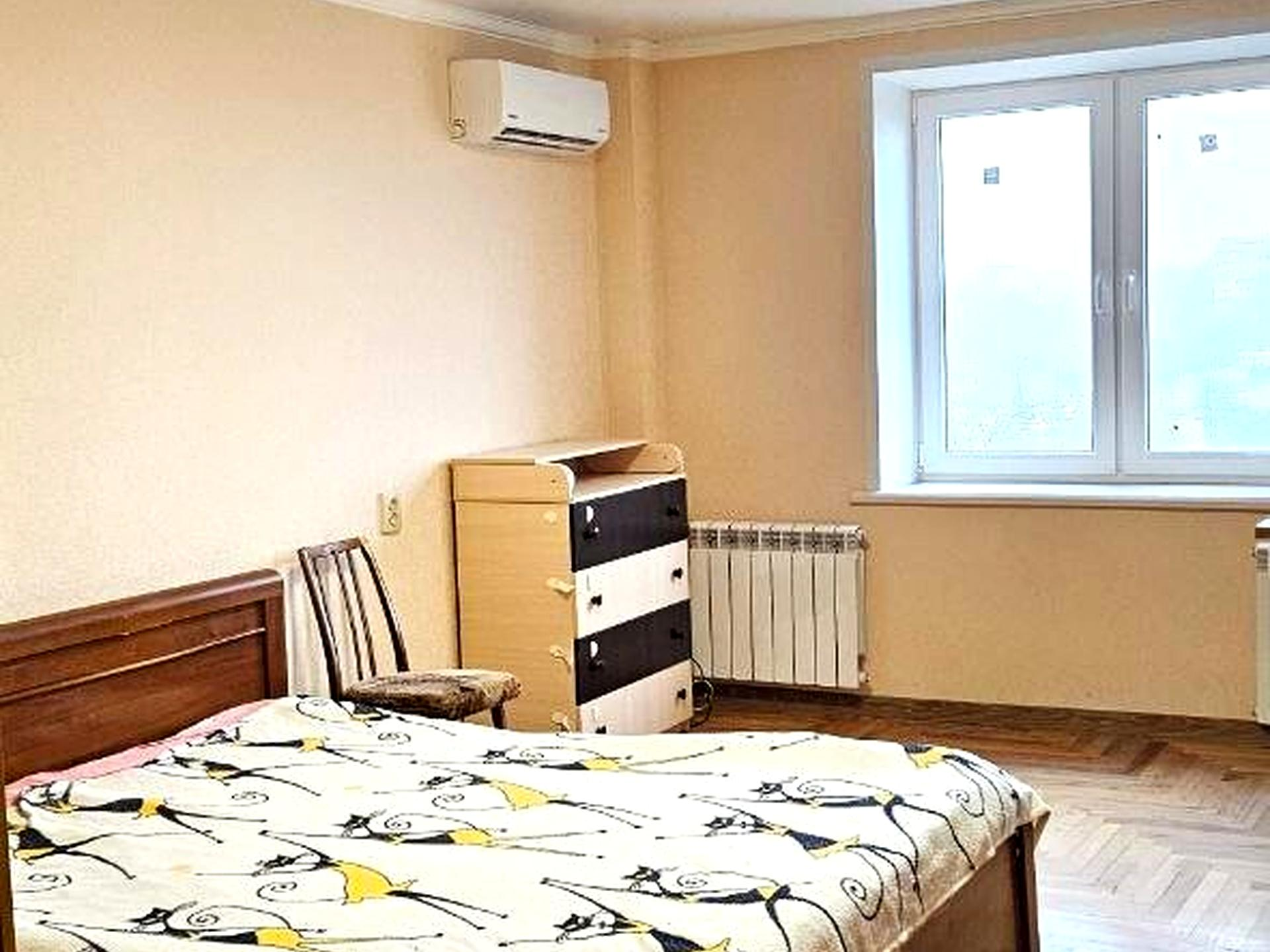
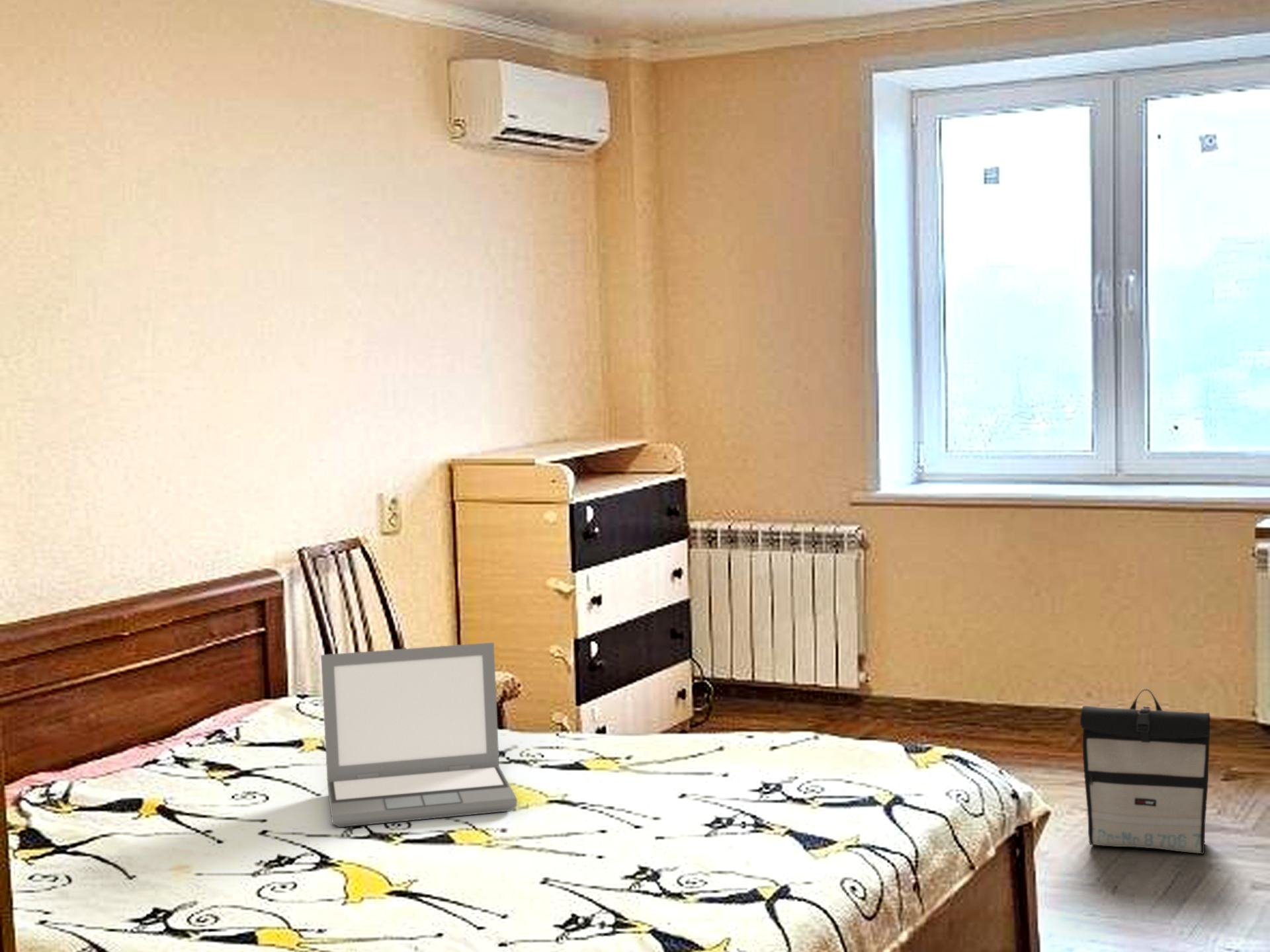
+ backpack (1146, 768)
+ laptop (416, 731)
